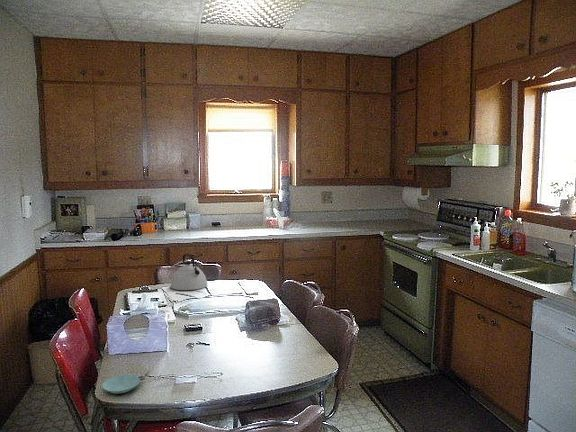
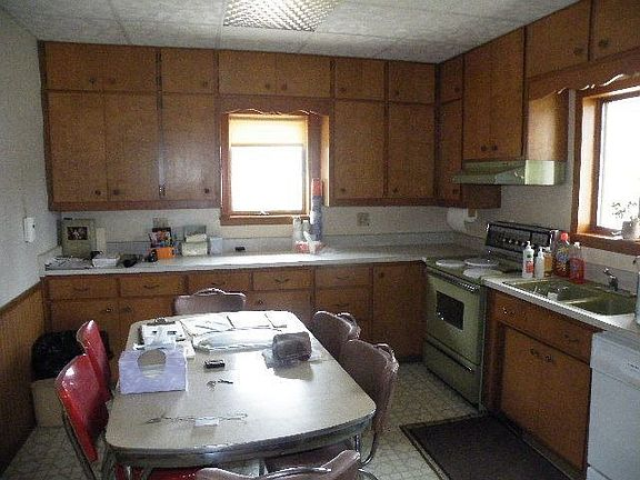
- saucer (121, 385)
- kettle (189, 270)
